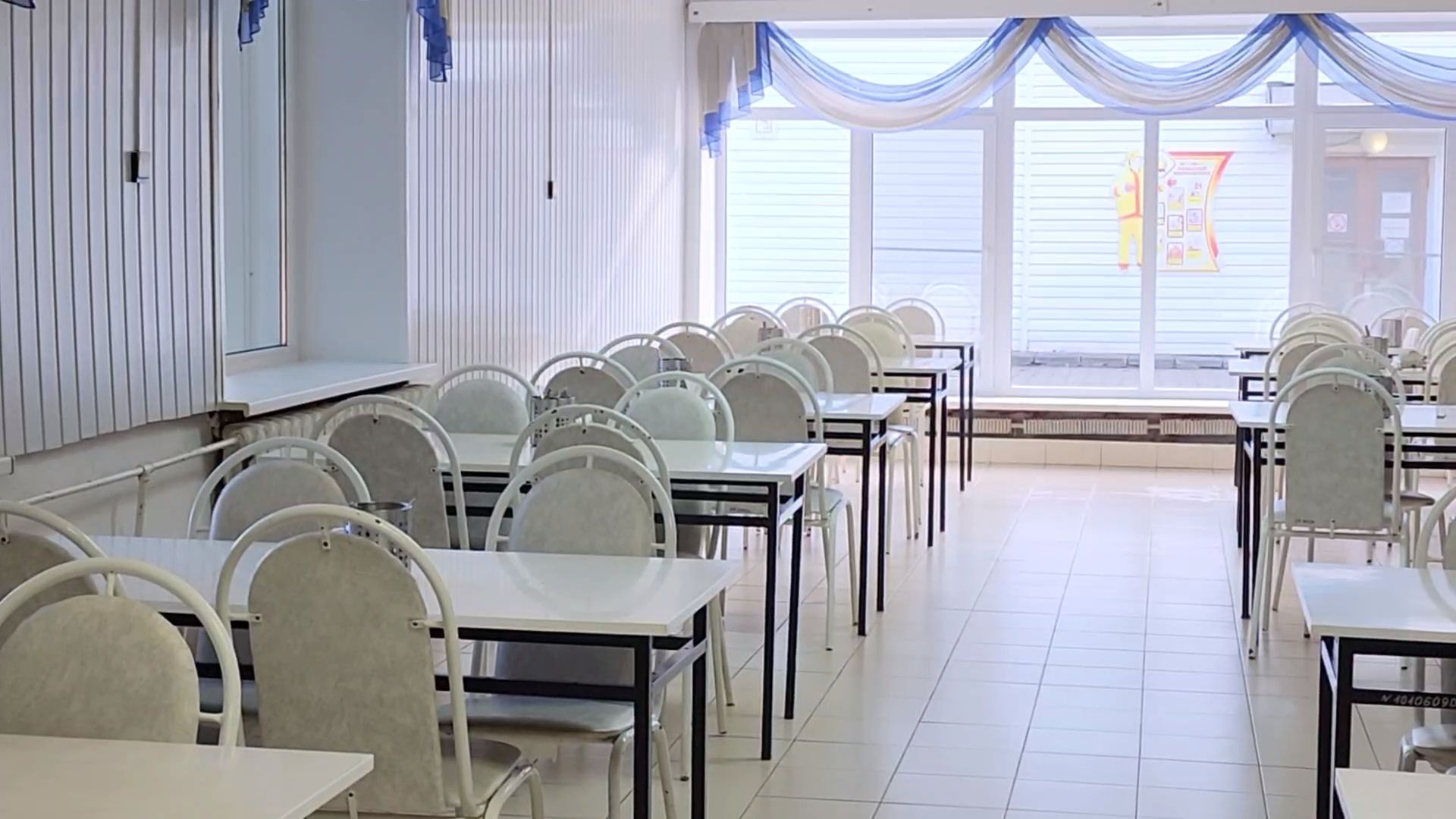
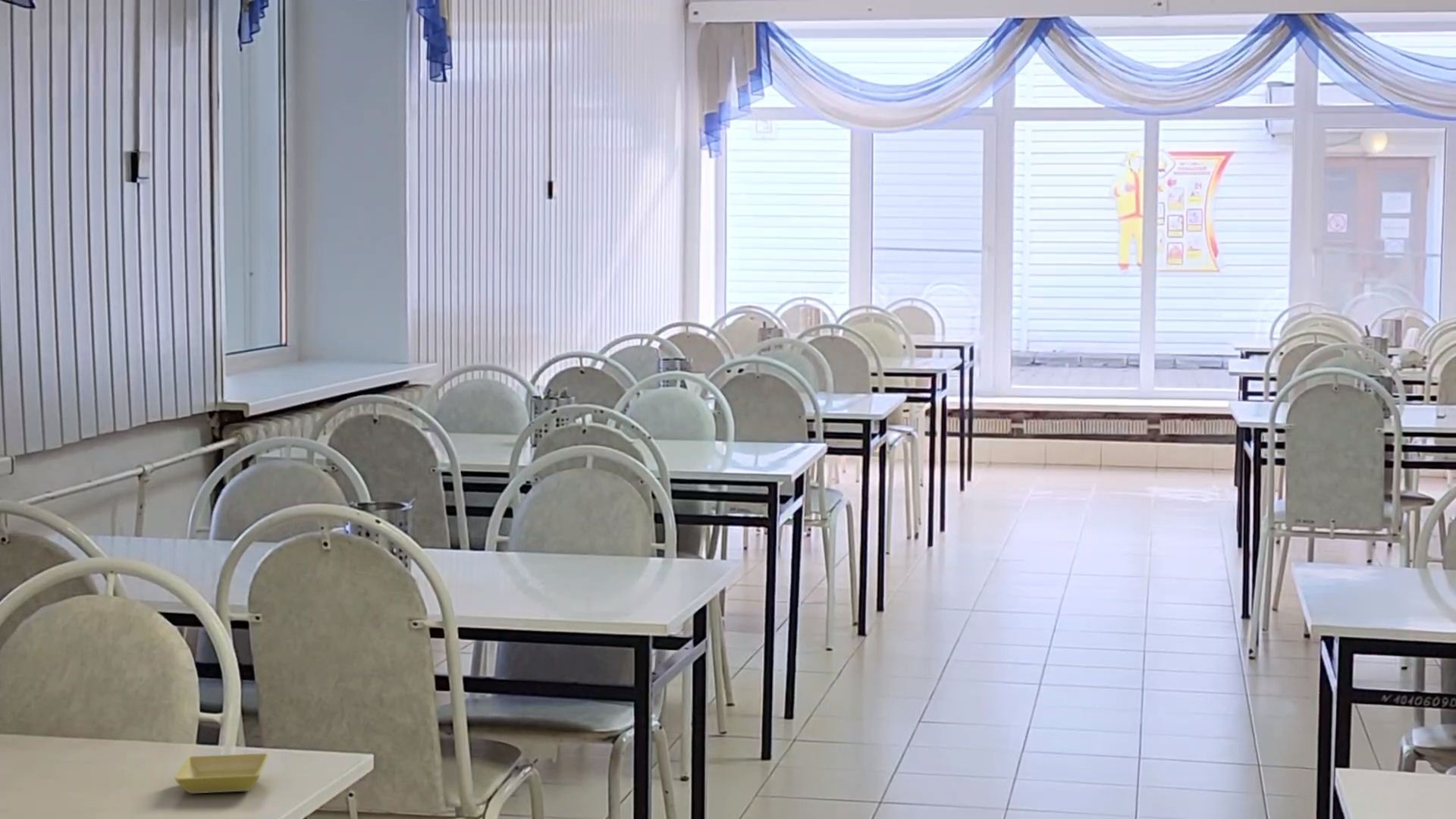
+ saucer (223, 774)
